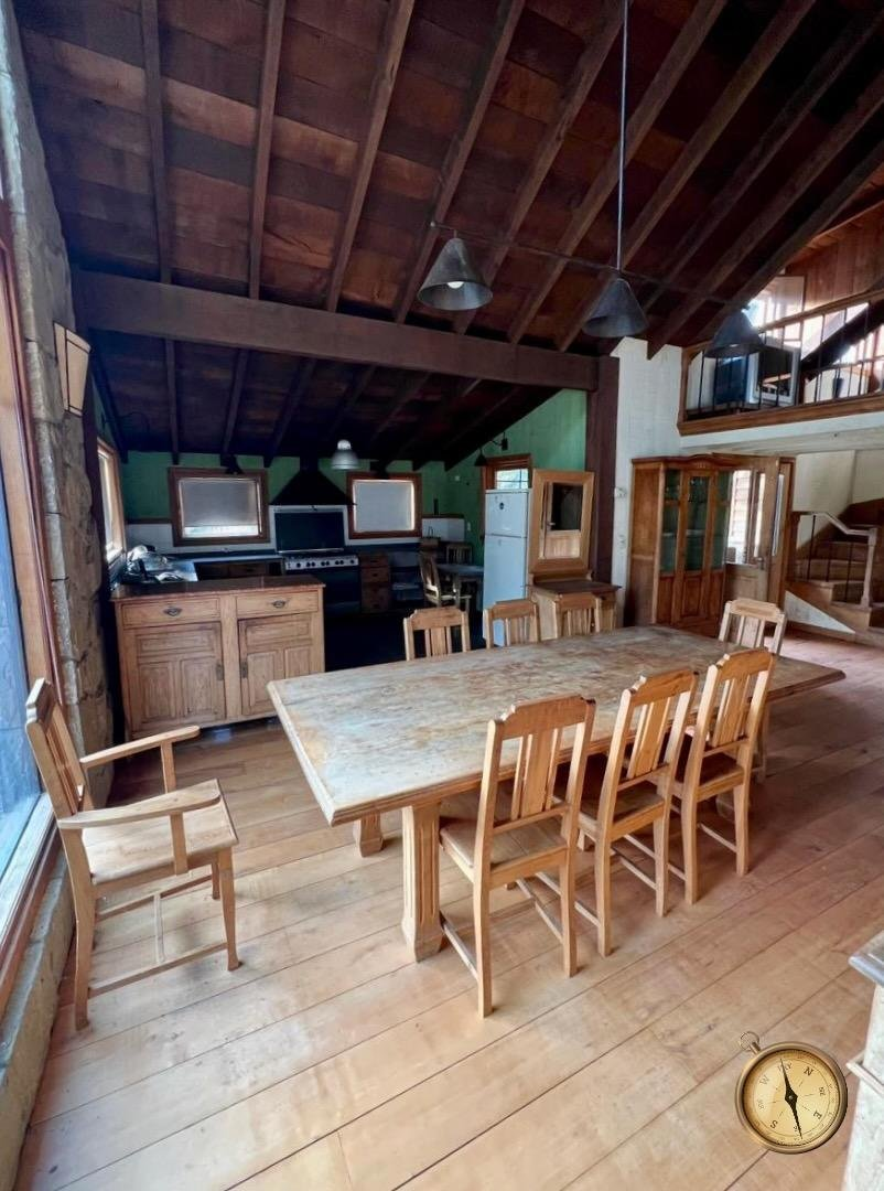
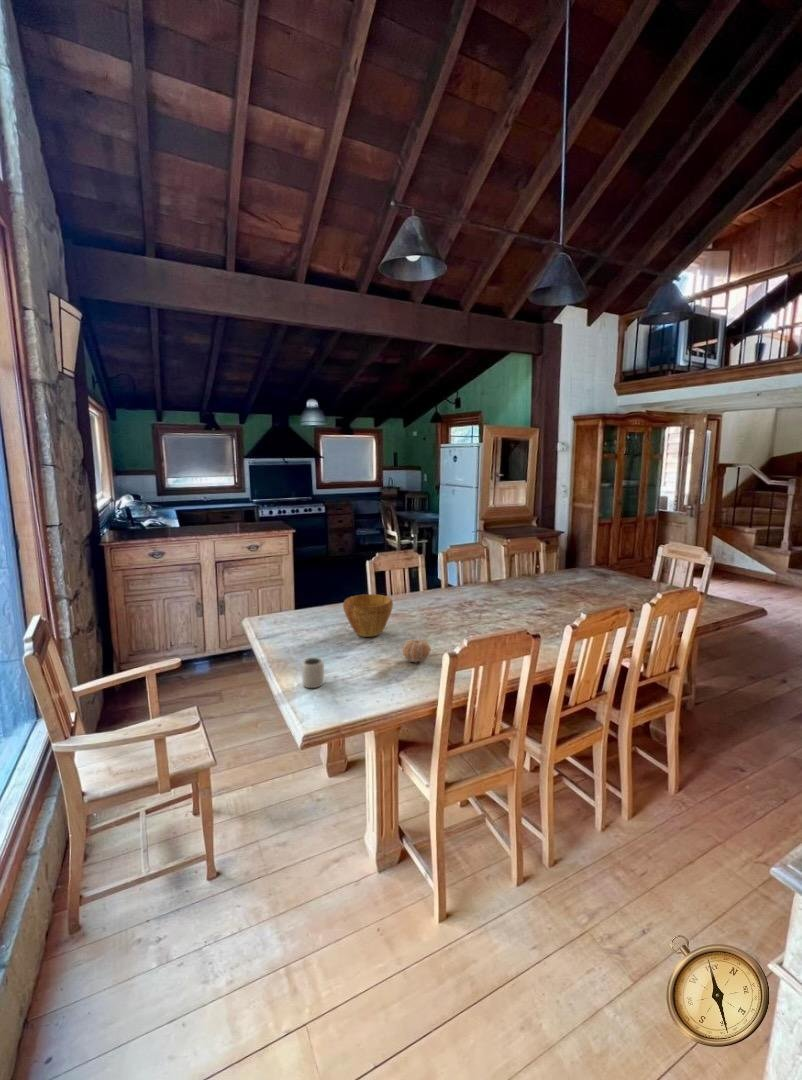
+ bowl (368, 616)
+ fruit (416, 650)
+ cup (315, 671)
